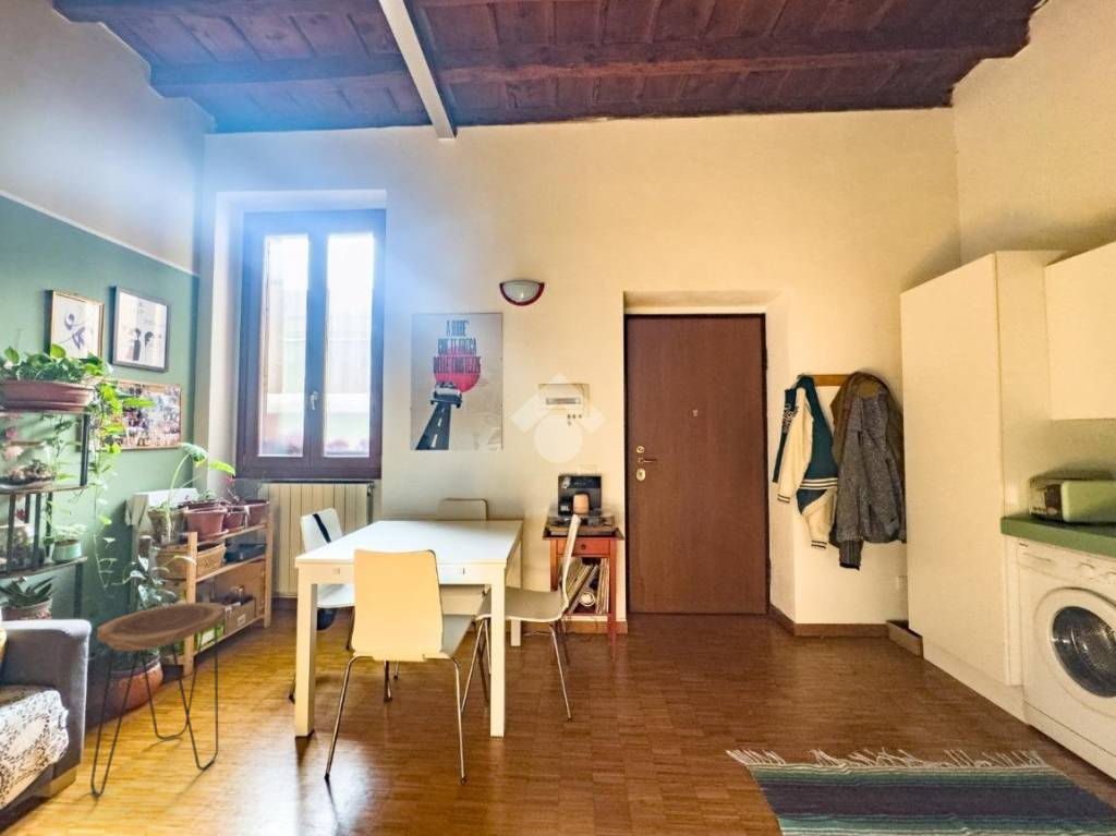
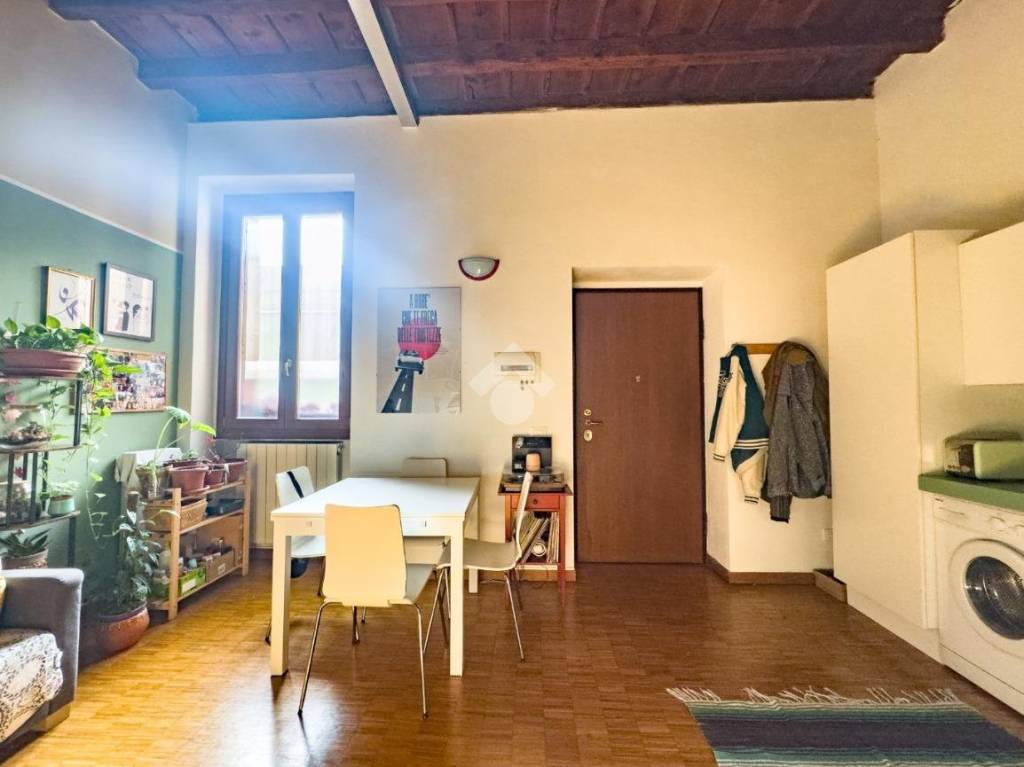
- side table (150, 694)
